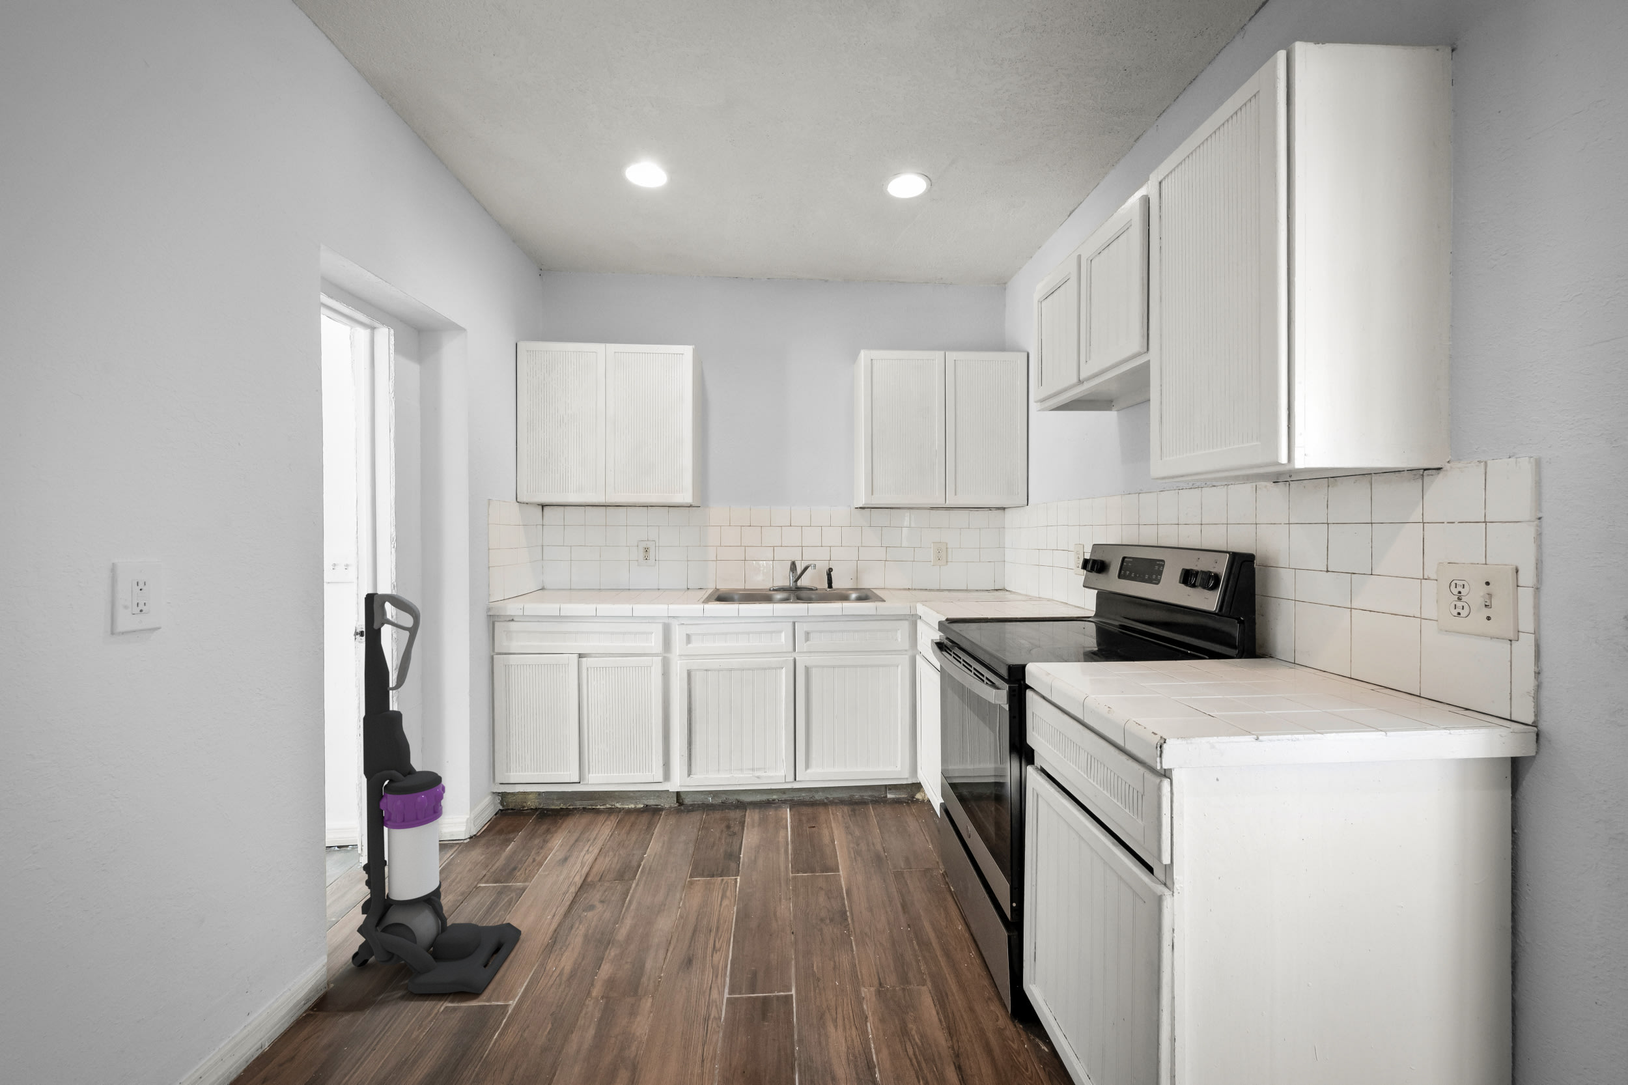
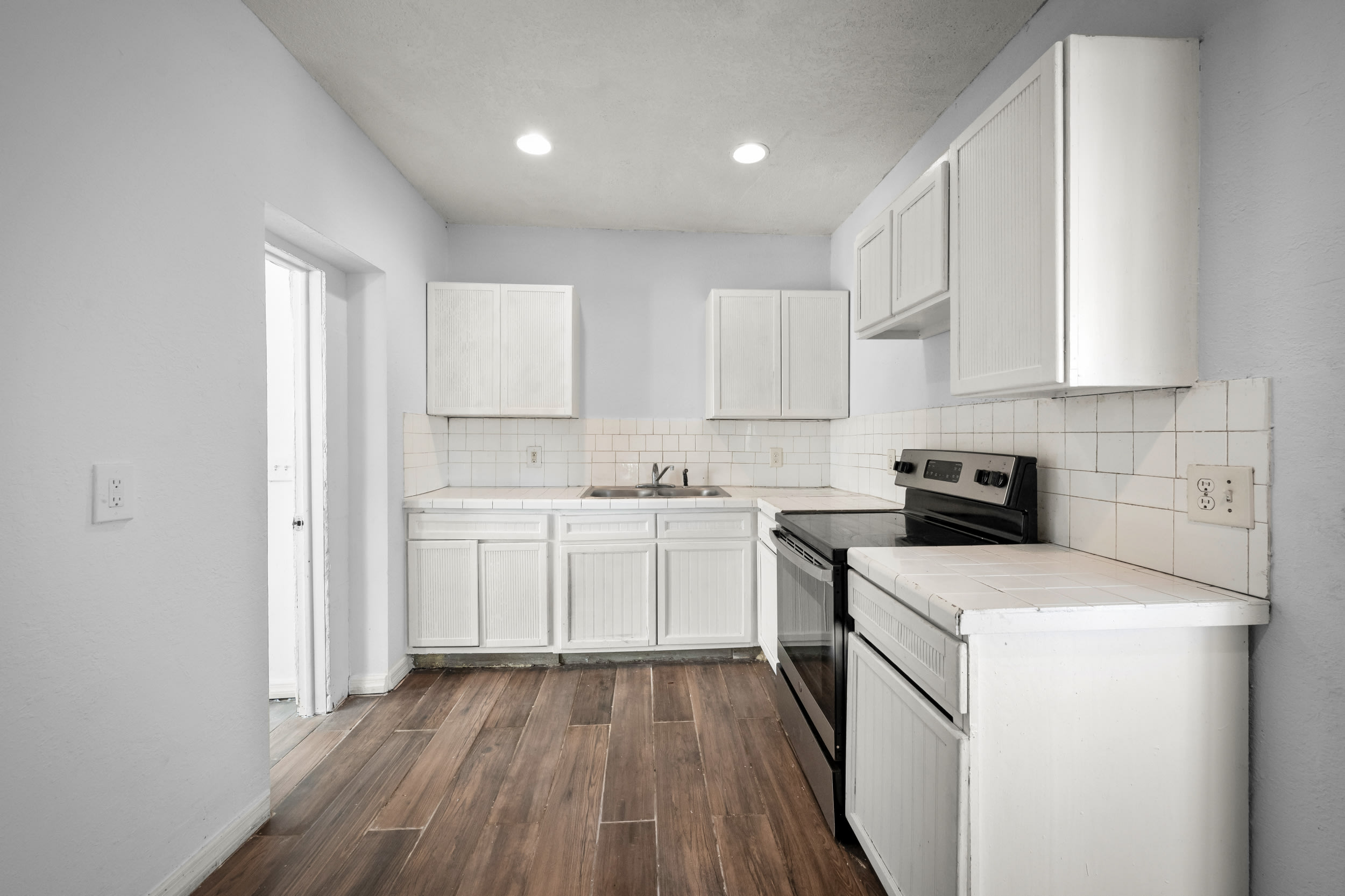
- vacuum cleaner (426, 780)
